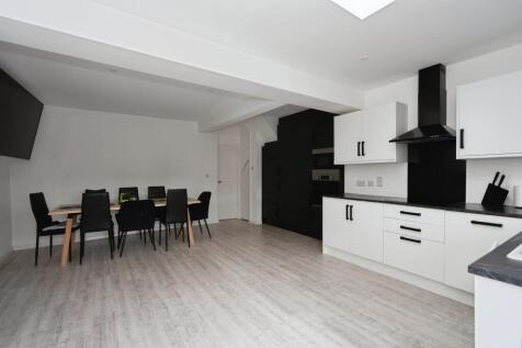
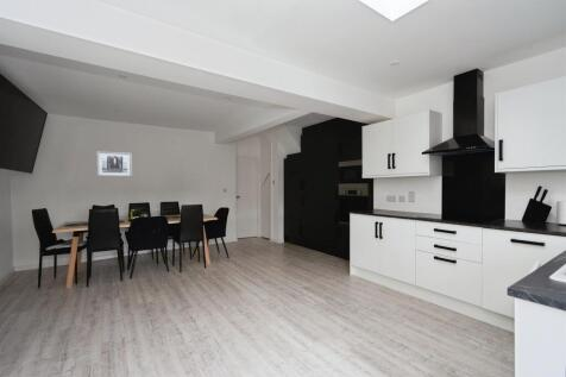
+ wall art (114, 164)
